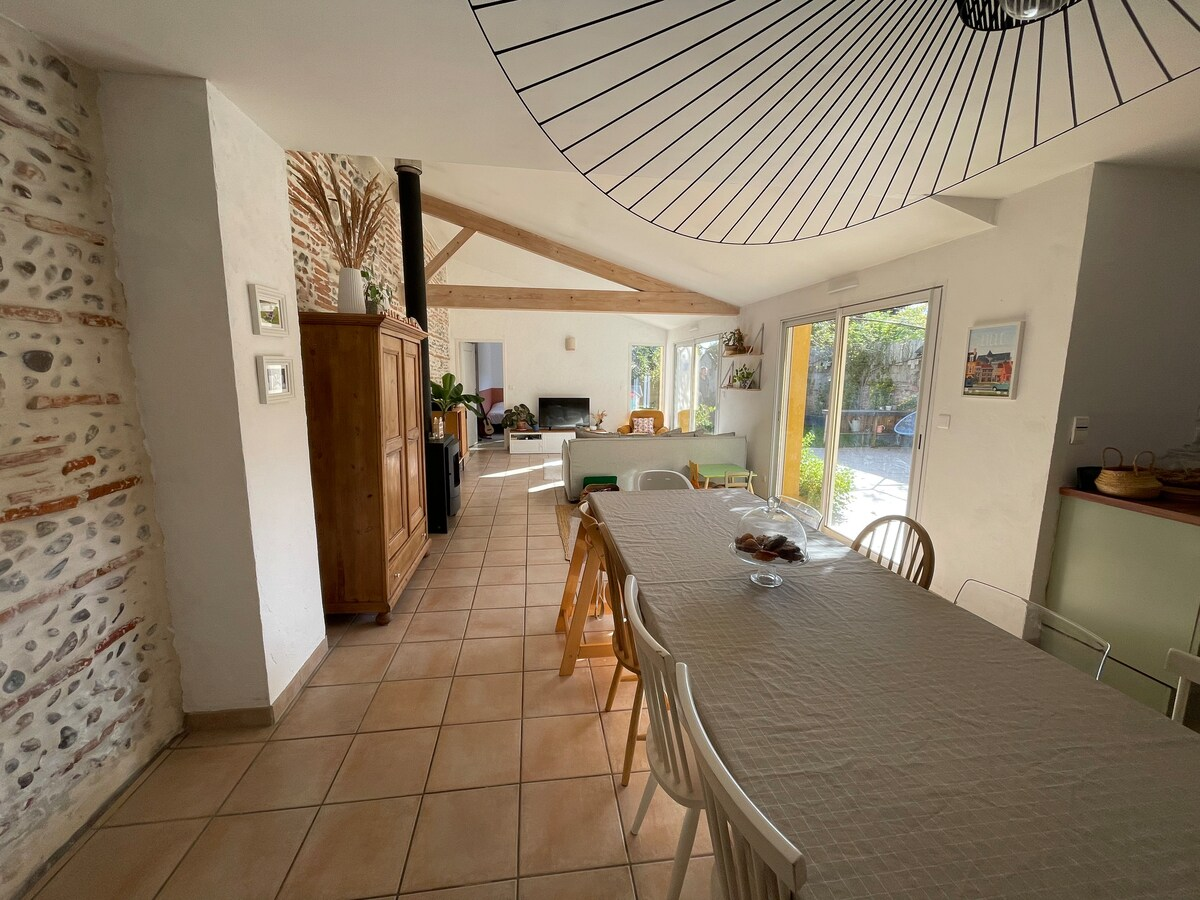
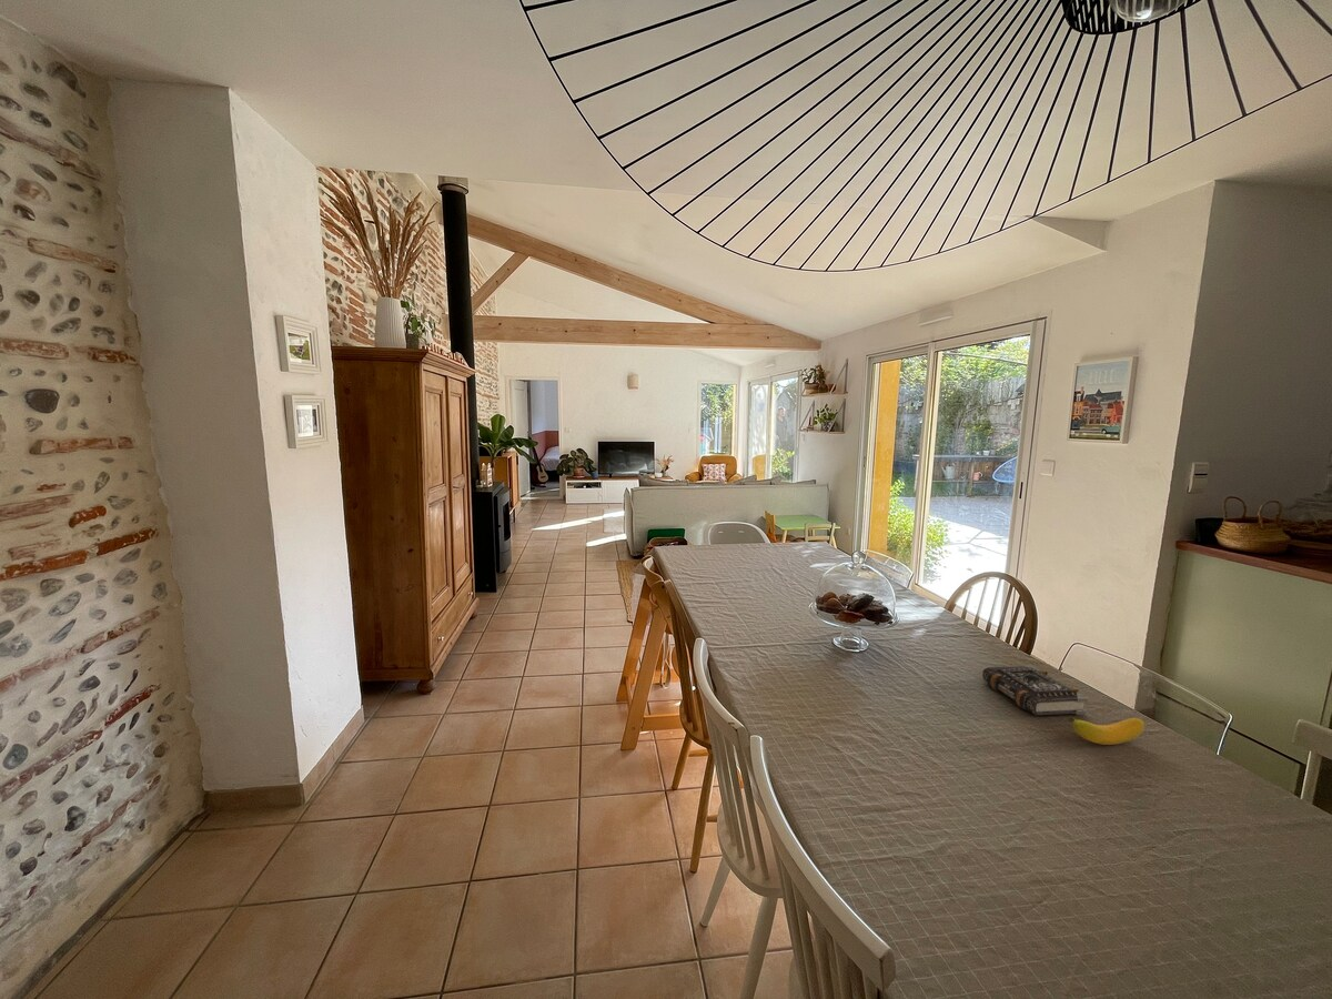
+ banana (1106, 727)
+ book (1031, 686)
